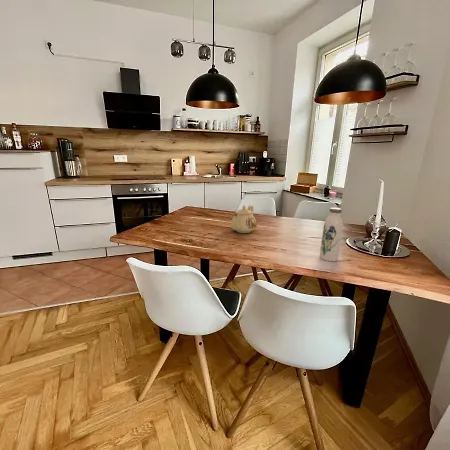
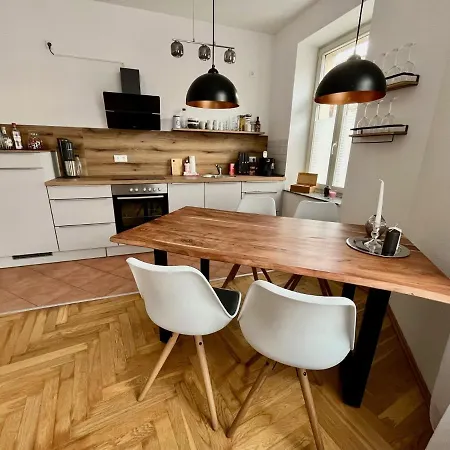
- water bottle (332, 233)
- teapot (244, 218)
